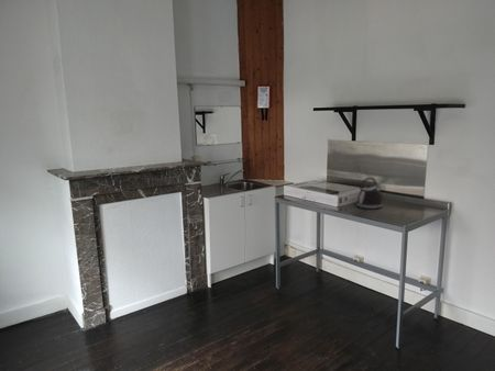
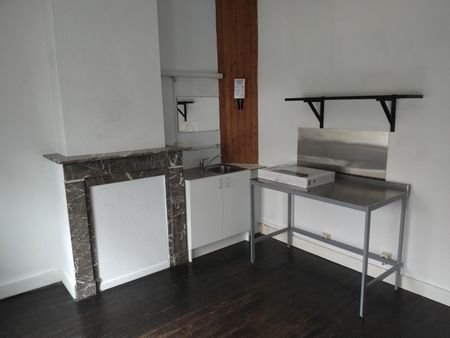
- kettle (369, 191)
